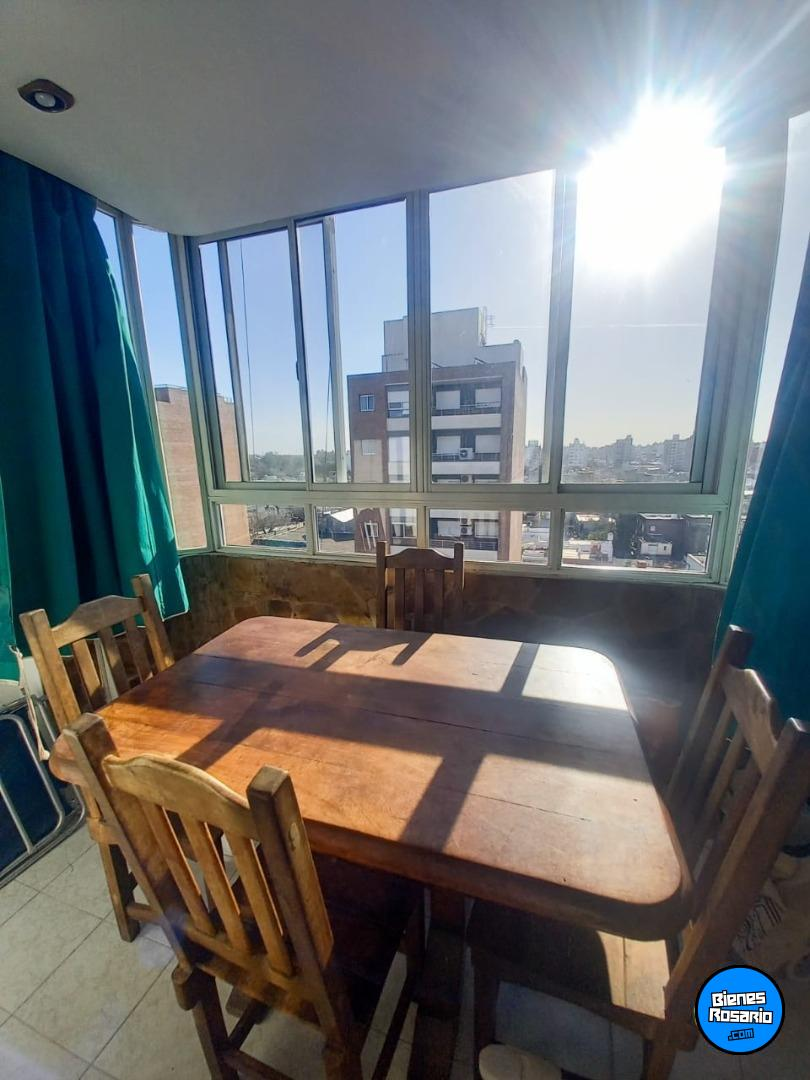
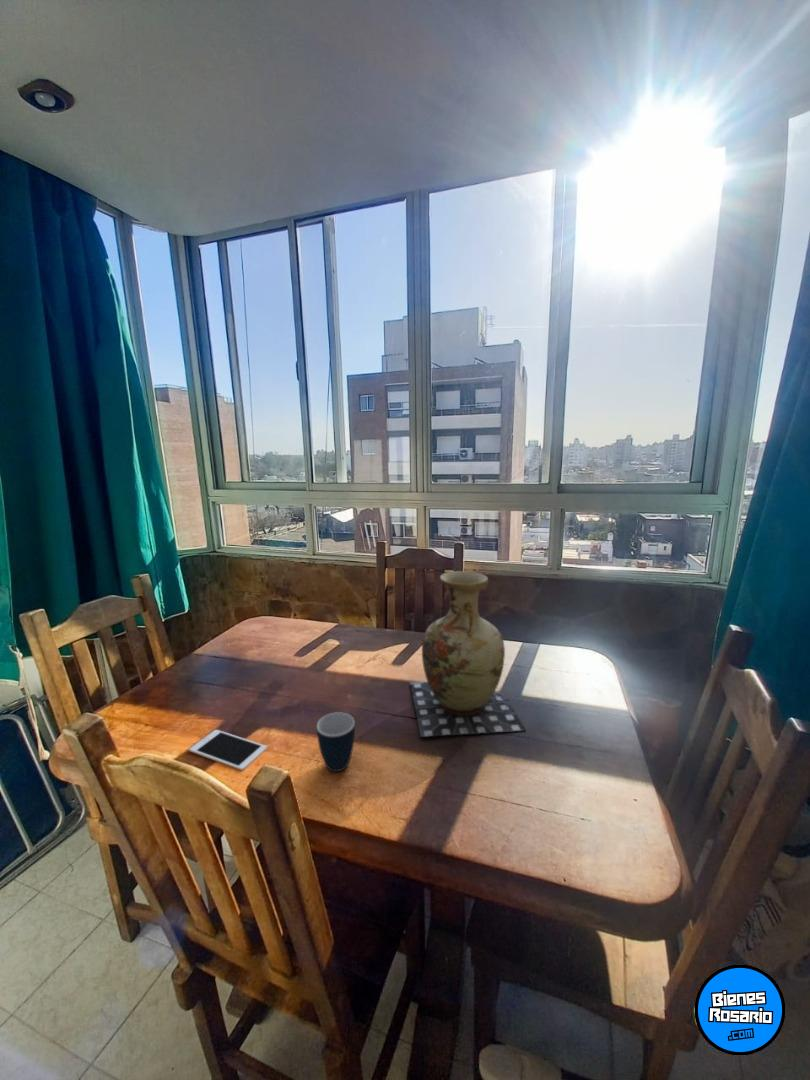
+ vase (463, 643)
+ mug (340, 739)
+ cell phone (228, 748)
